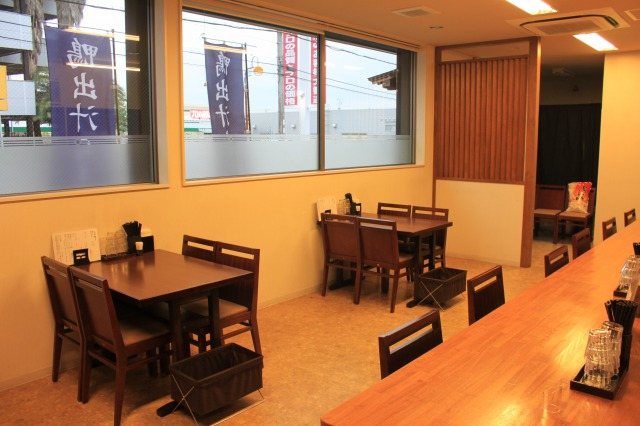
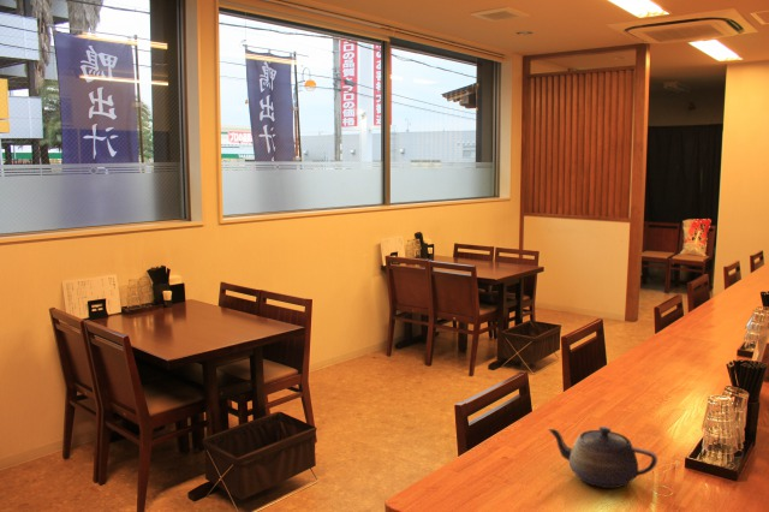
+ teapot (600, 452)
